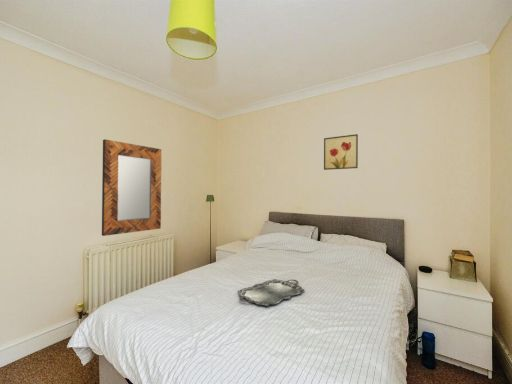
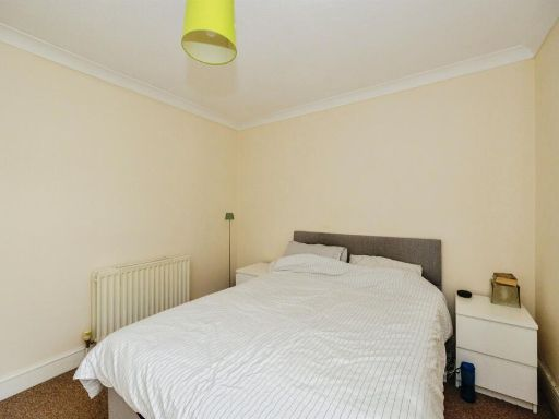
- wall art (340, 152)
- serving tray (271, 291)
- home mirror (134, 188)
